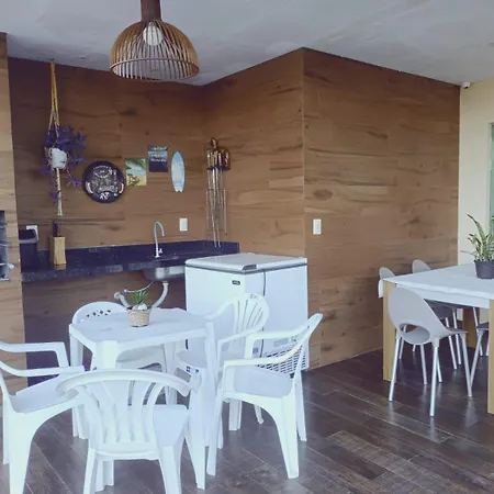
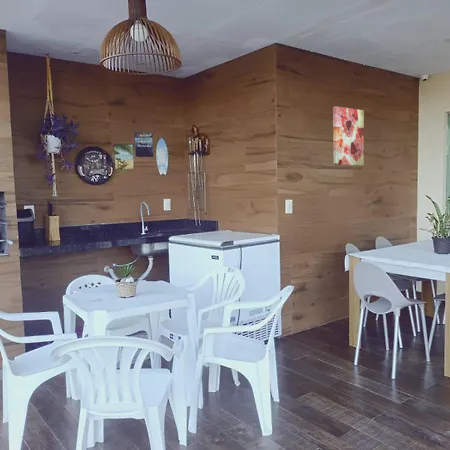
+ wall art (348, 136)
